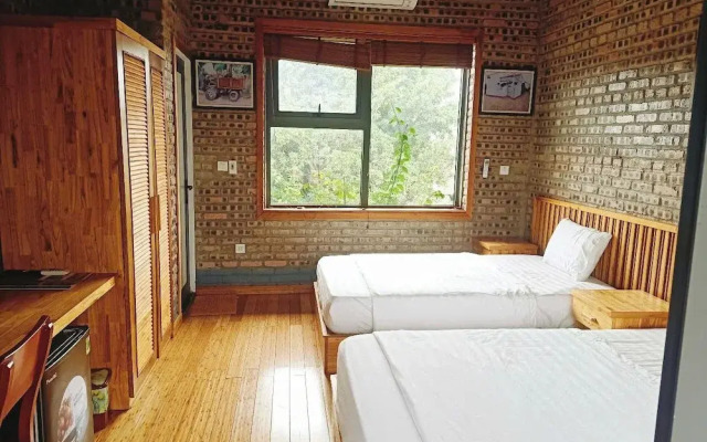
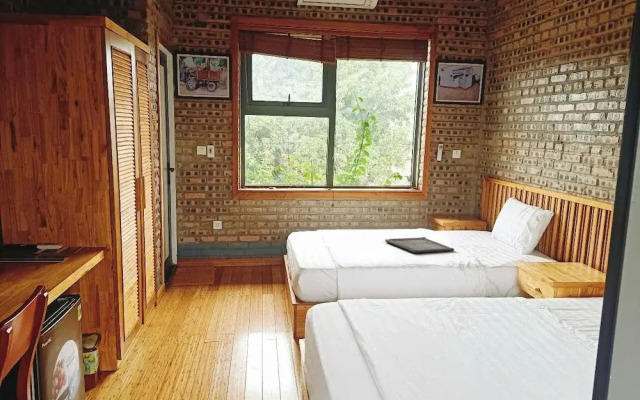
+ serving tray (418, 244)
